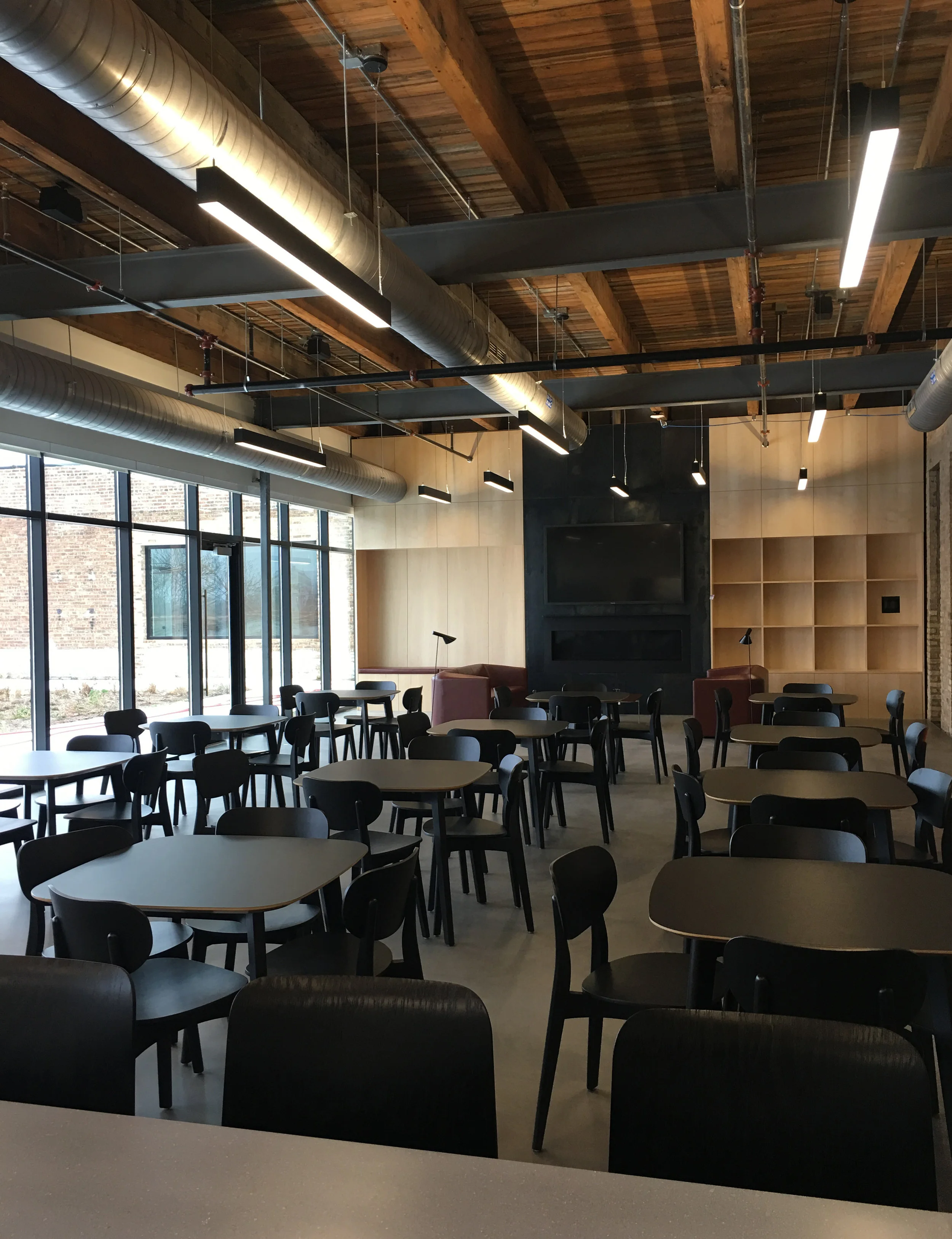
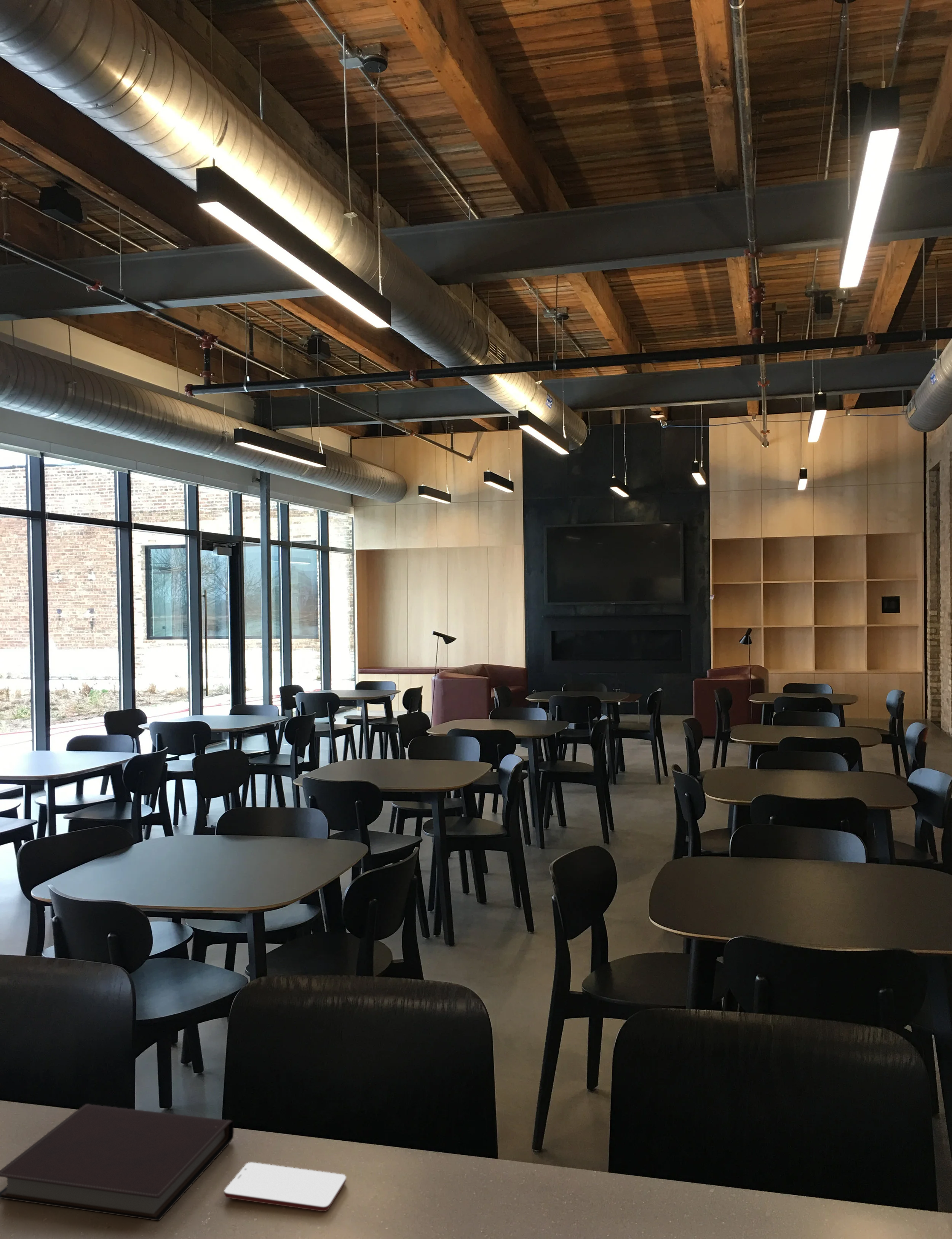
+ notebook (120, 1156)
+ smartphone (286, 1186)
